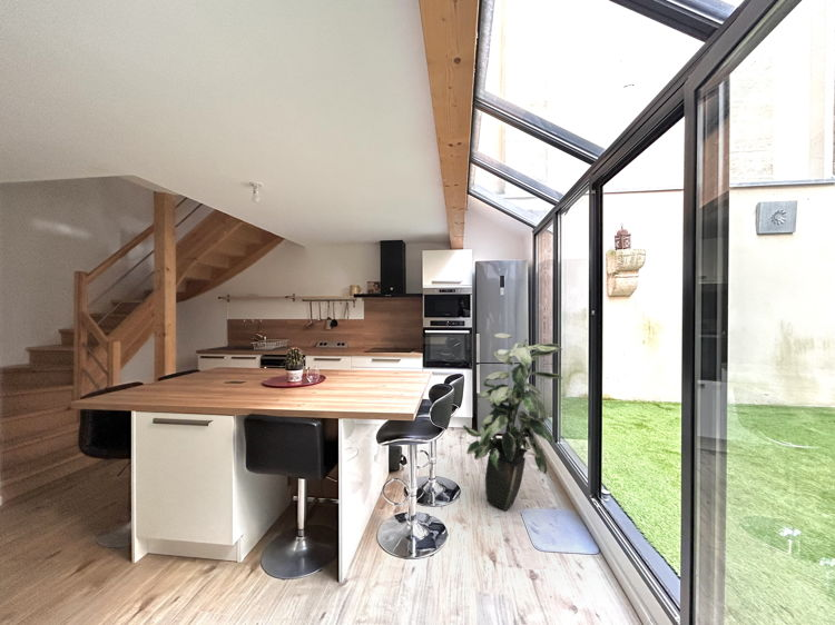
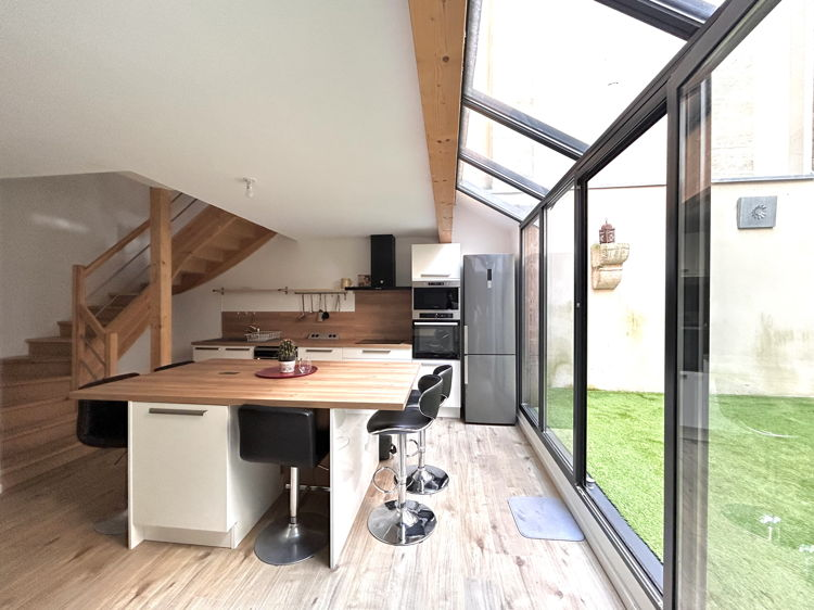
- indoor plant (511, 418)
